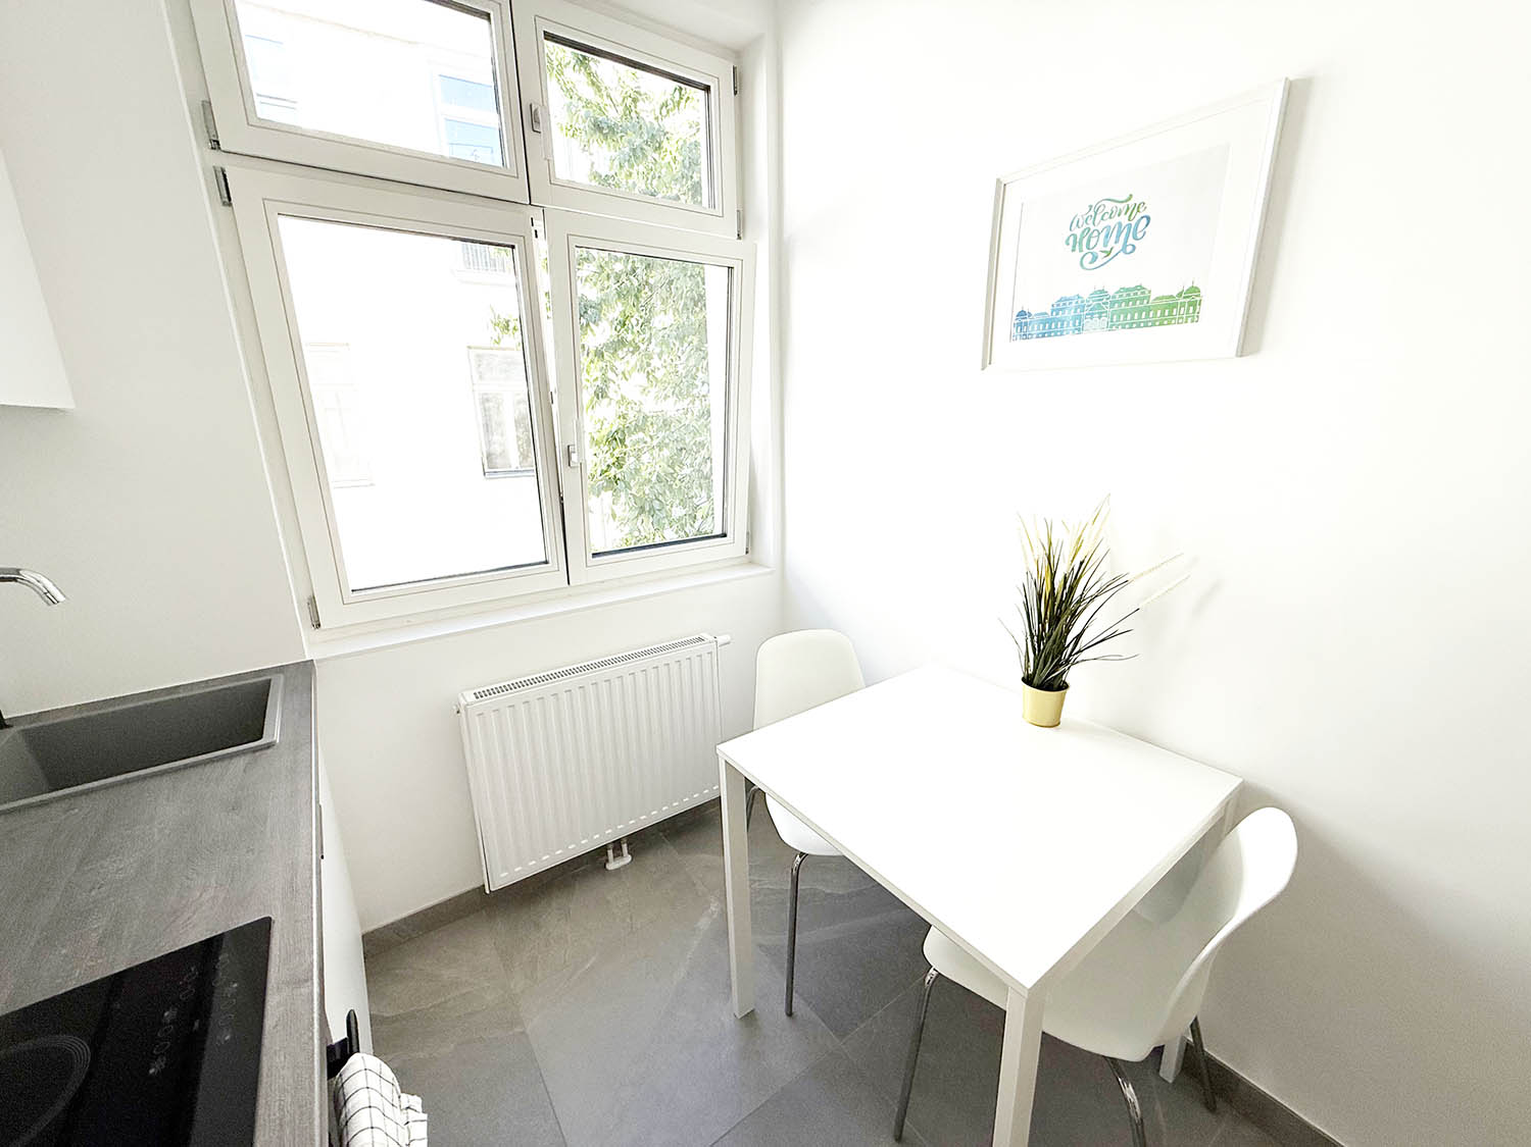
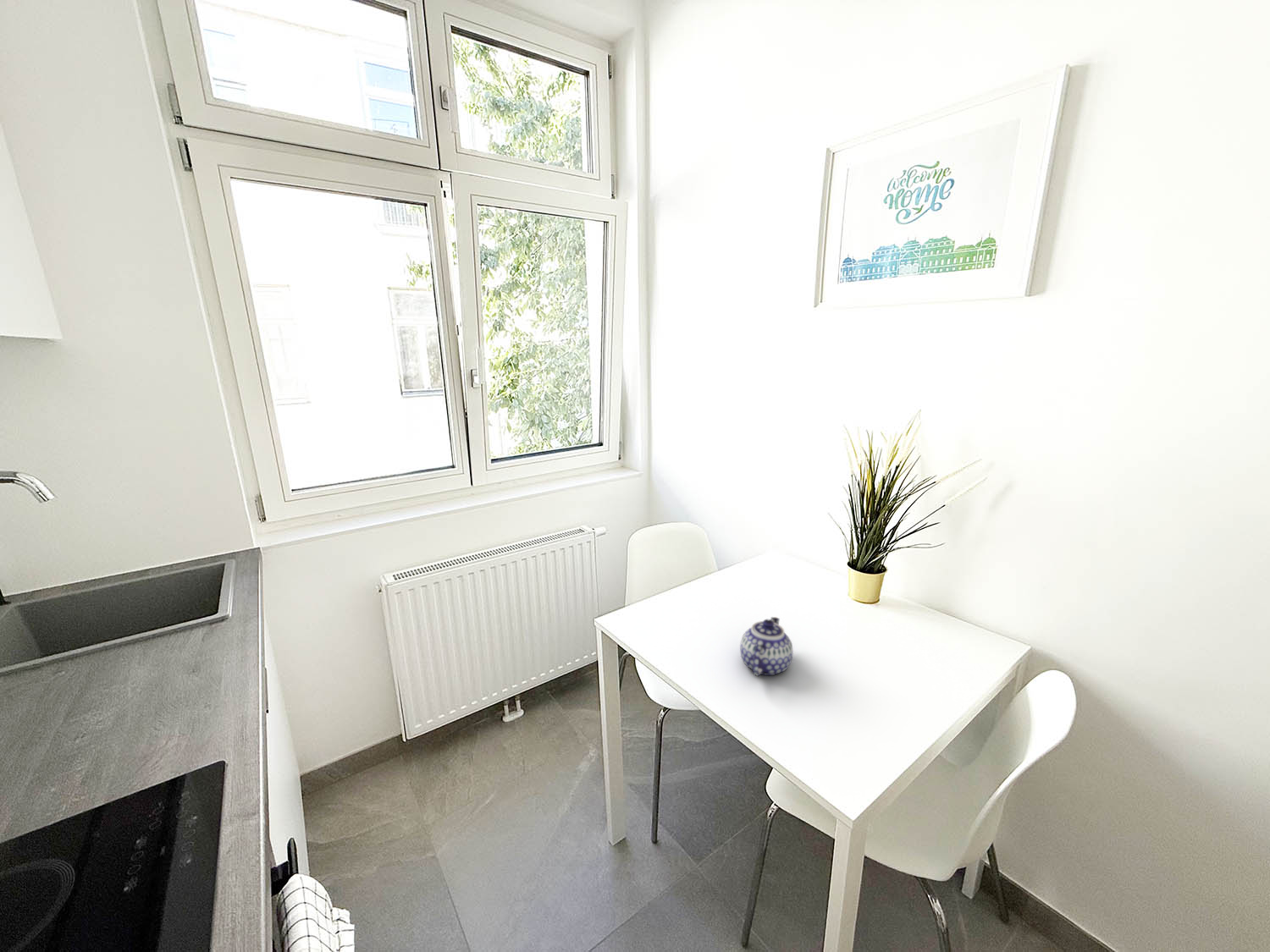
+ teapot (766, 643)
